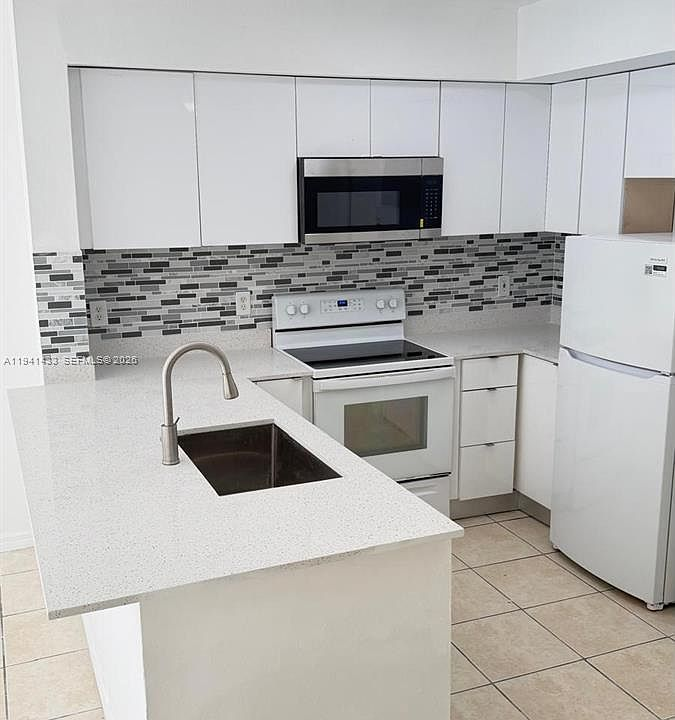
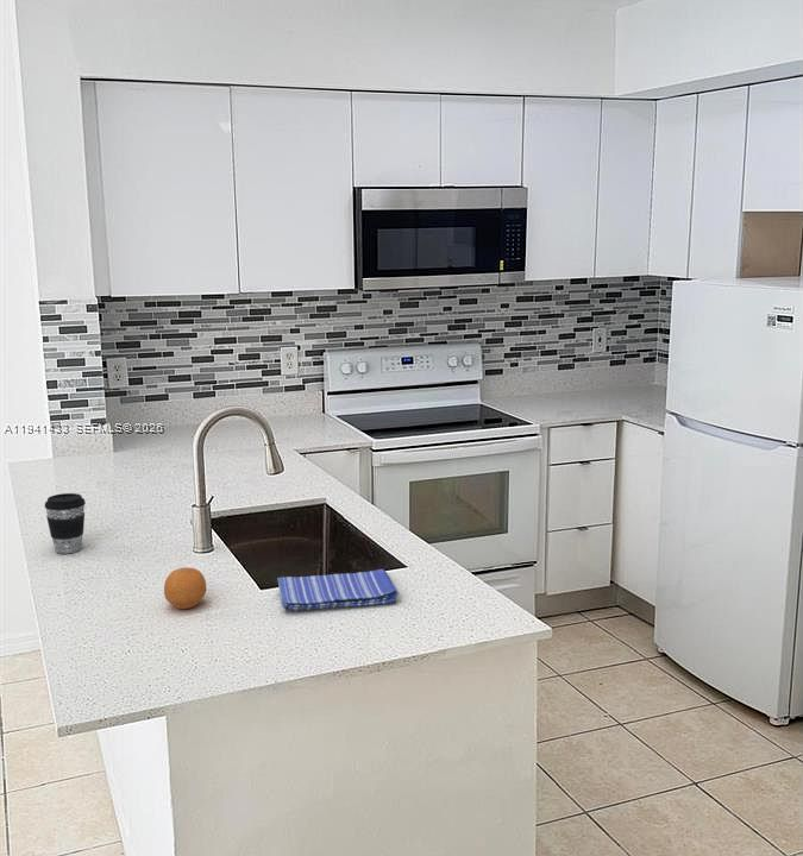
+ fruit (184, 587)
+ dish towel (337, 587)
+ coffee cup (65, 523)
